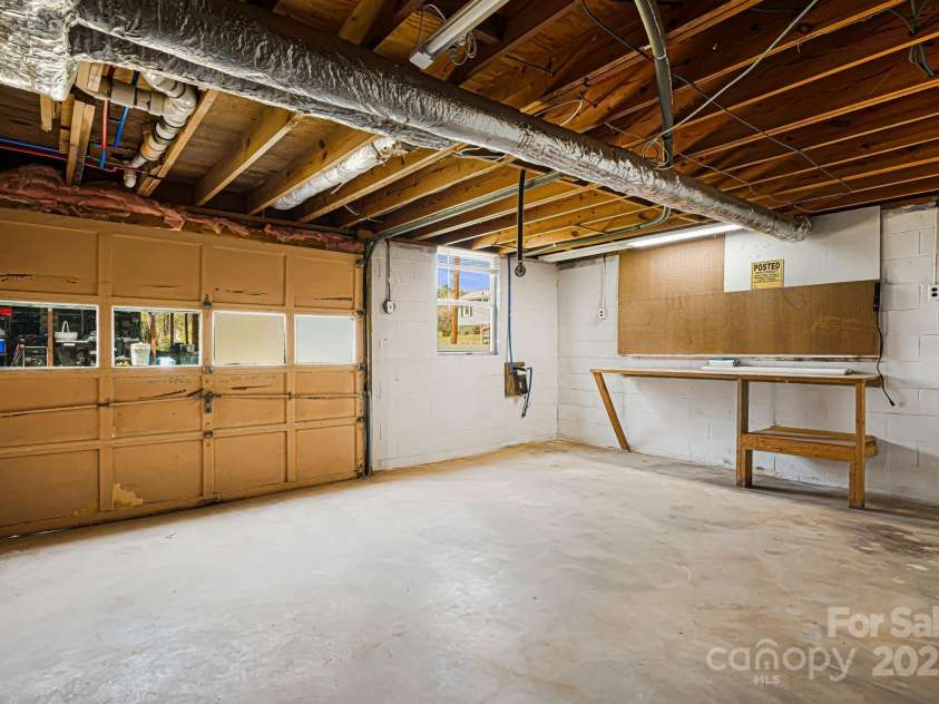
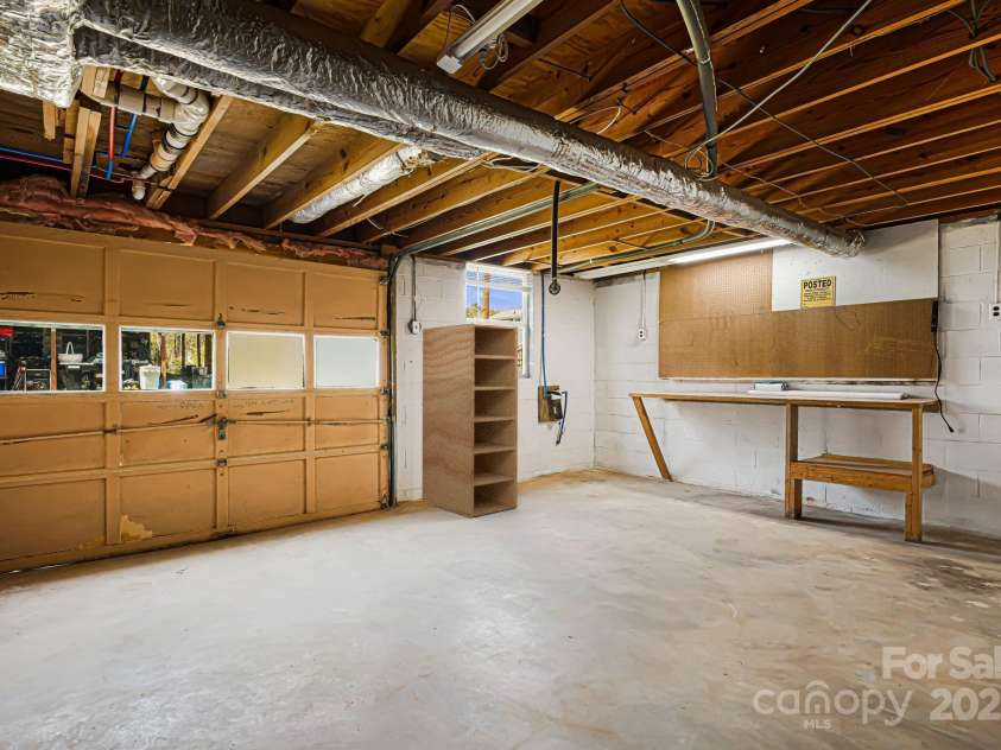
+ bookshelf (468, 417)
